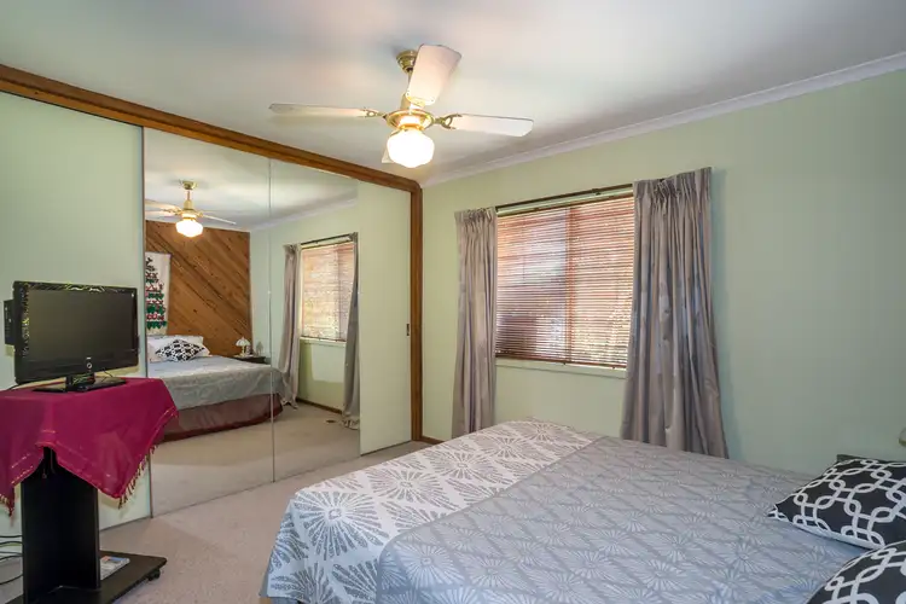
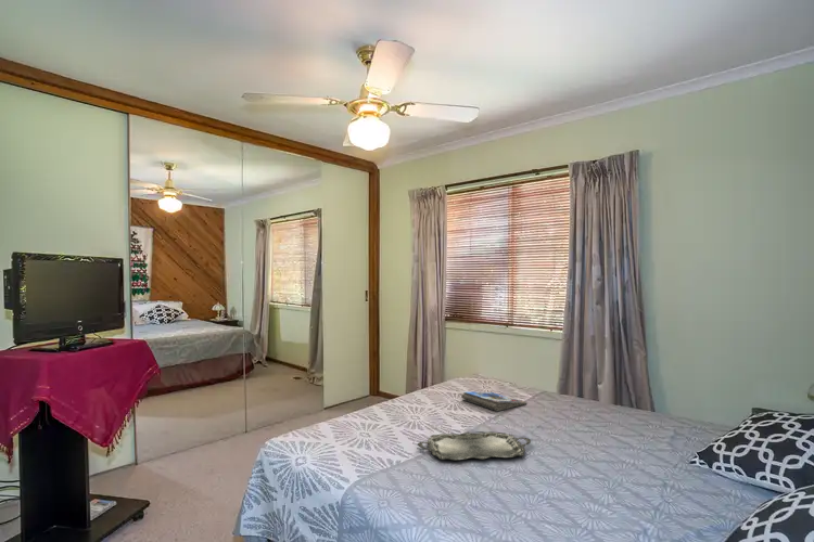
+ serving tray (474, 444)
+ magazine (493, 397)
